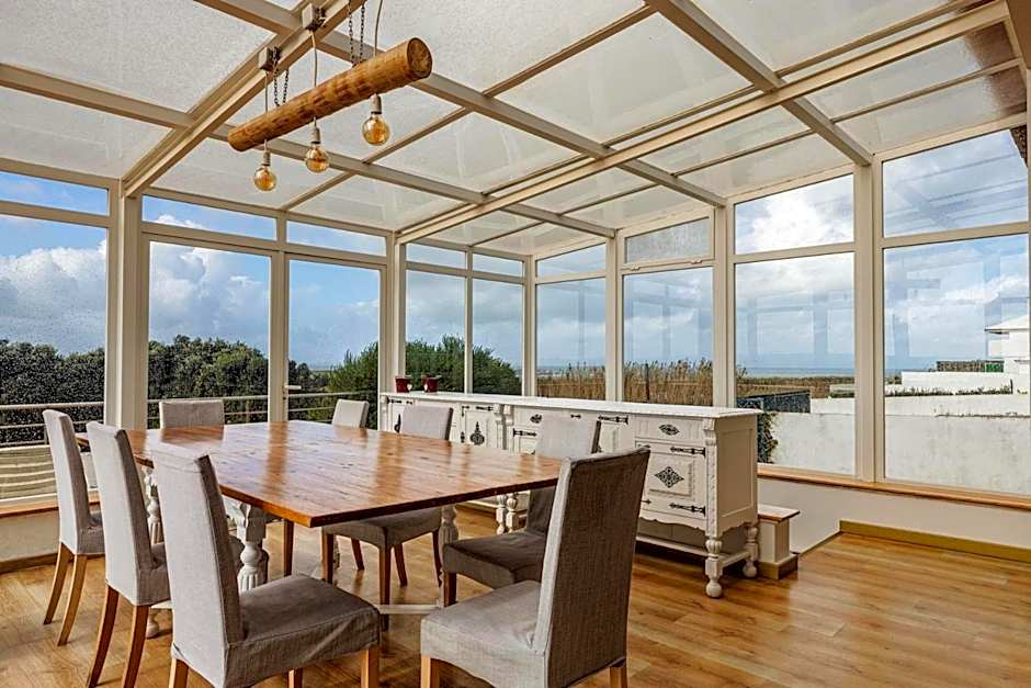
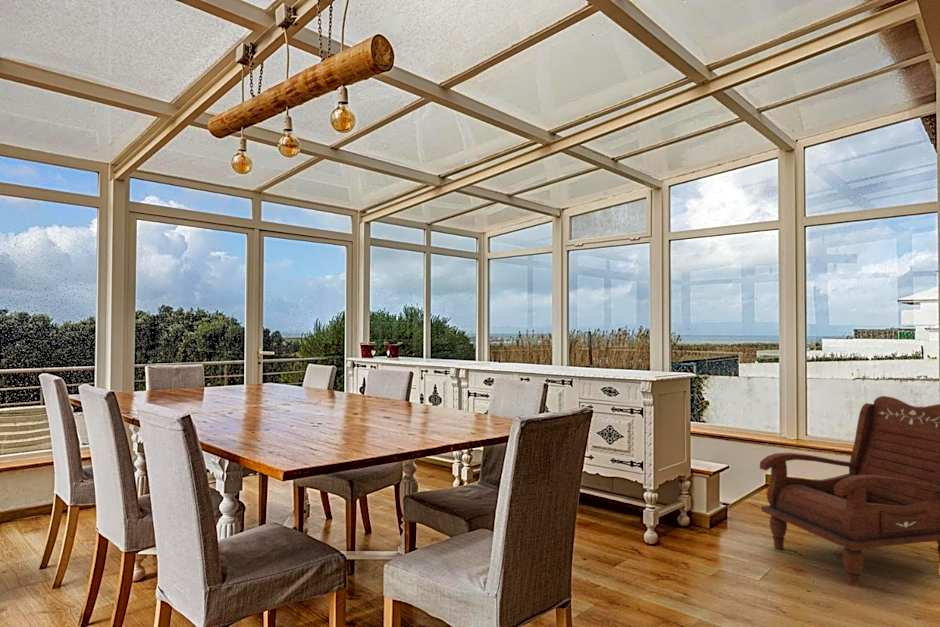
+ armchair (861, 480)
